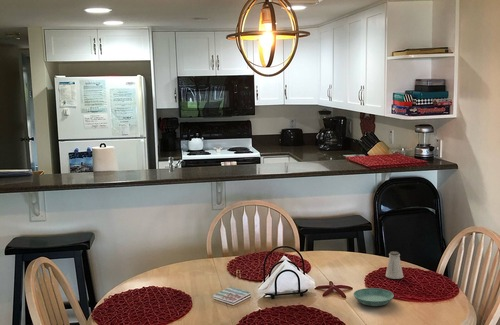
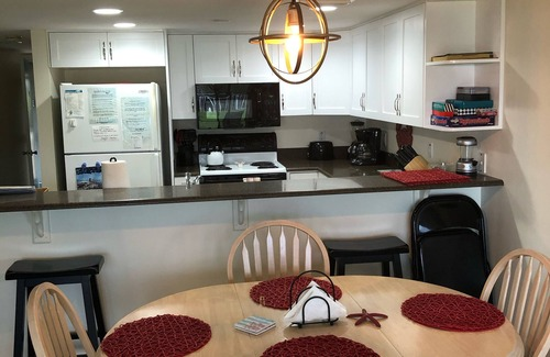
- saucer (373, 297)
- saltshaker (394, 264)
